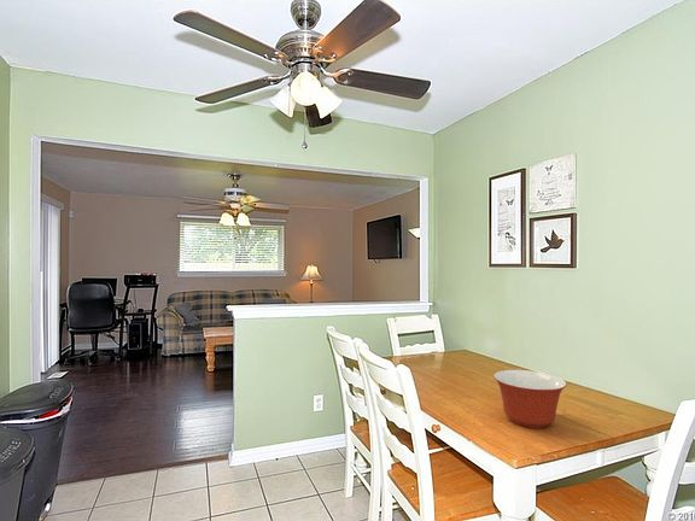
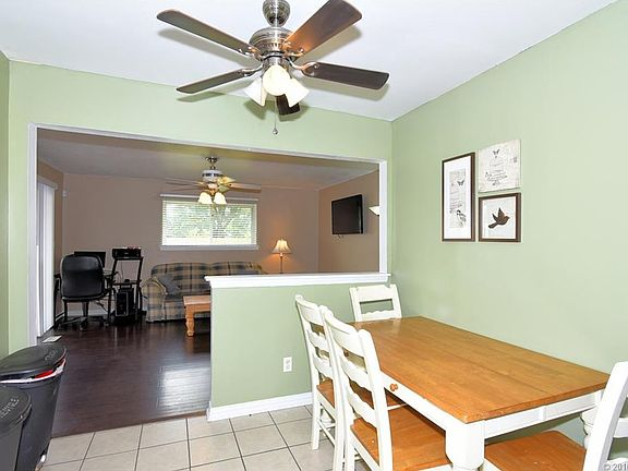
- mixing bowl (528, 399)
